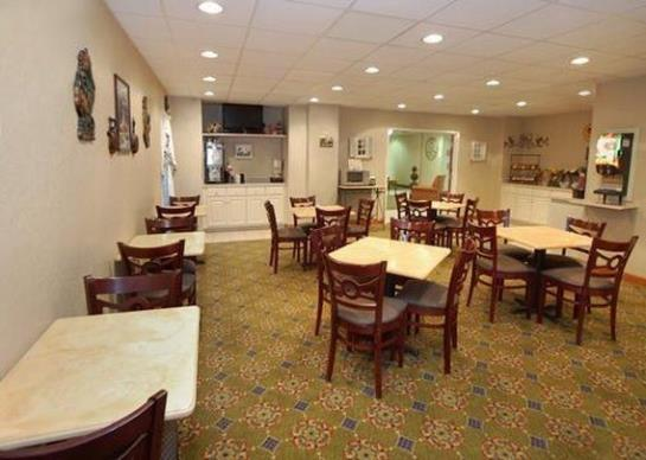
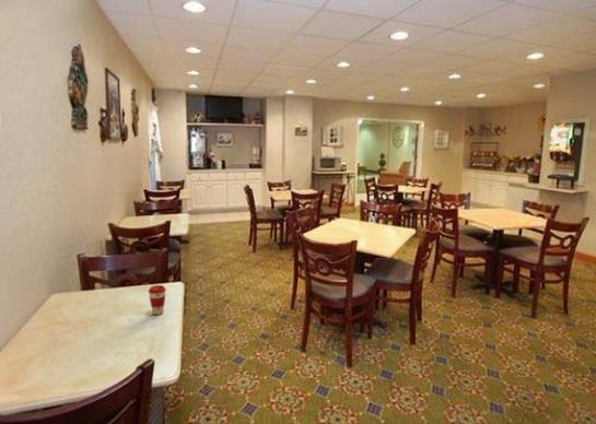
+ coffee cup (157, 299)
